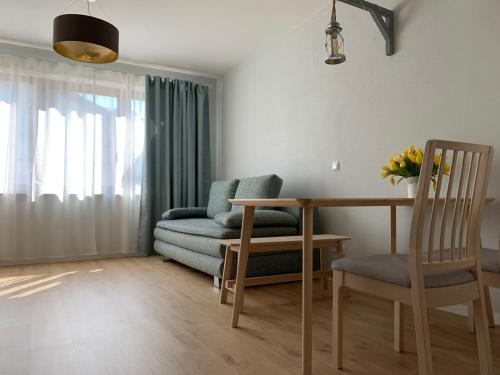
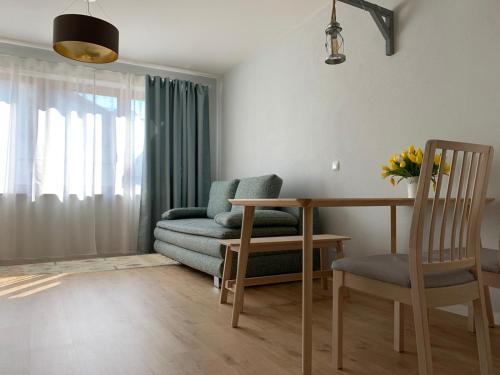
+ rug (95, 265)
